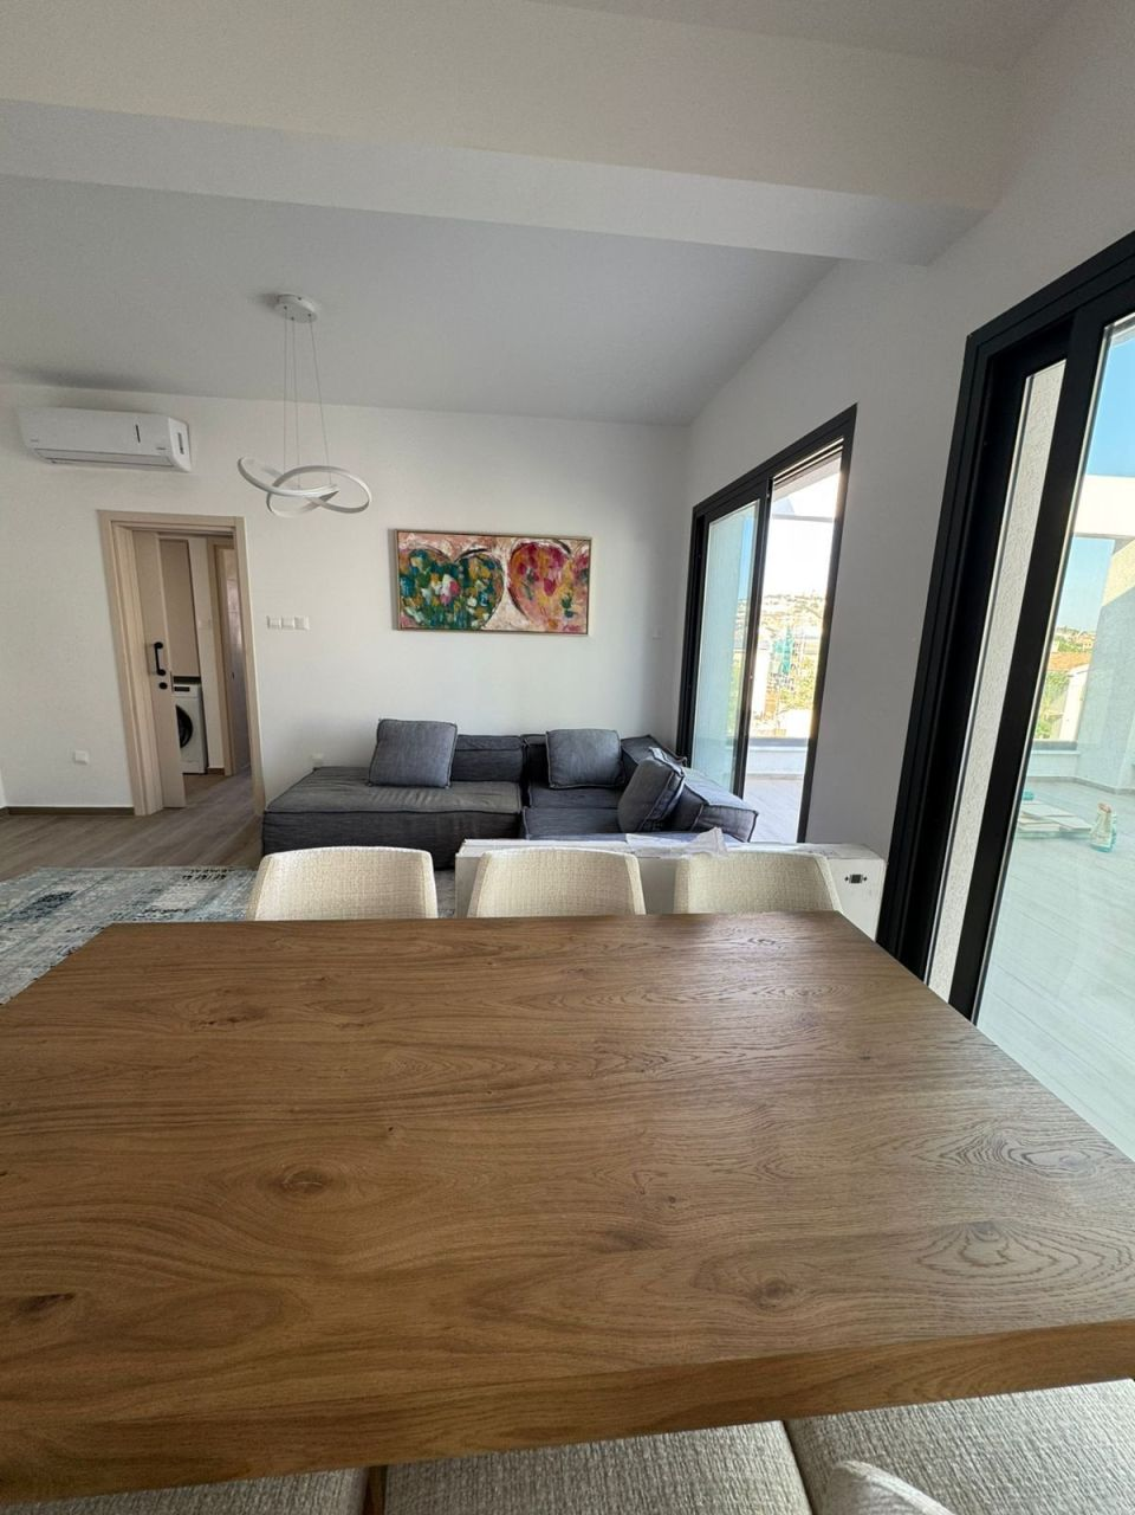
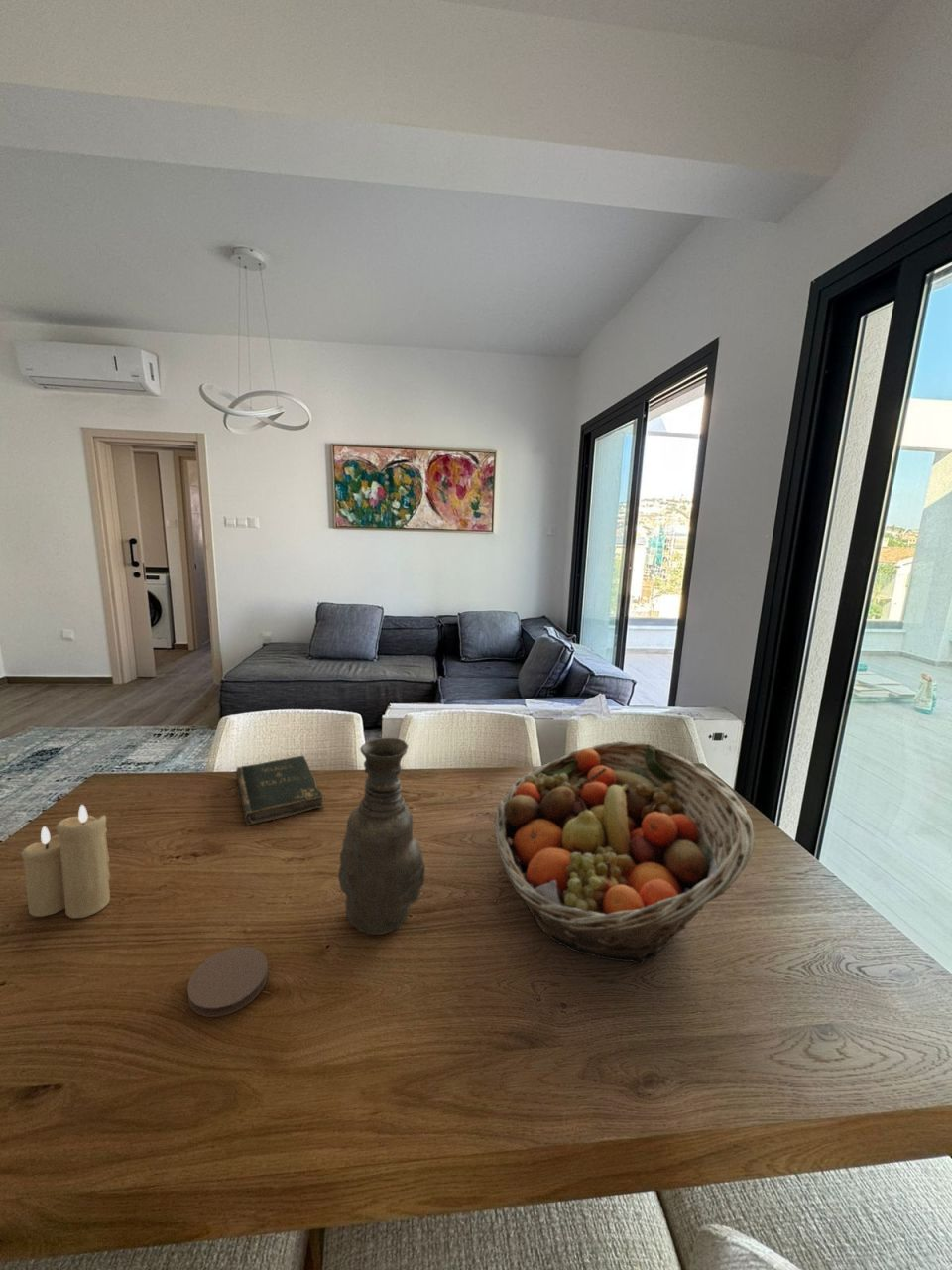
+ bible (278, 786)
+ vase (382, 835)
+ fruit basket (608, 832)
+ candle (65, 855)
+ coaster (229, 978)
